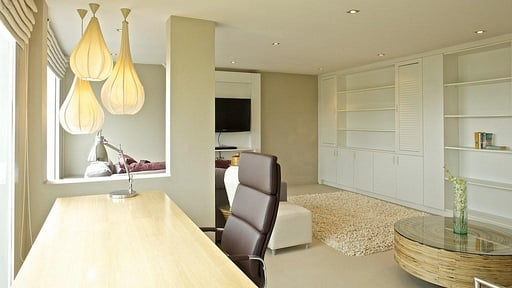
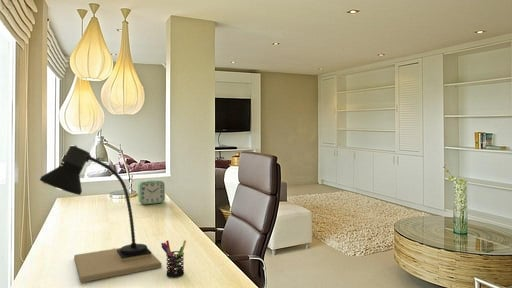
+ desk lamp (80, 193)
+ alarm clock (151, 191)
+ pen holder (175, 257)
